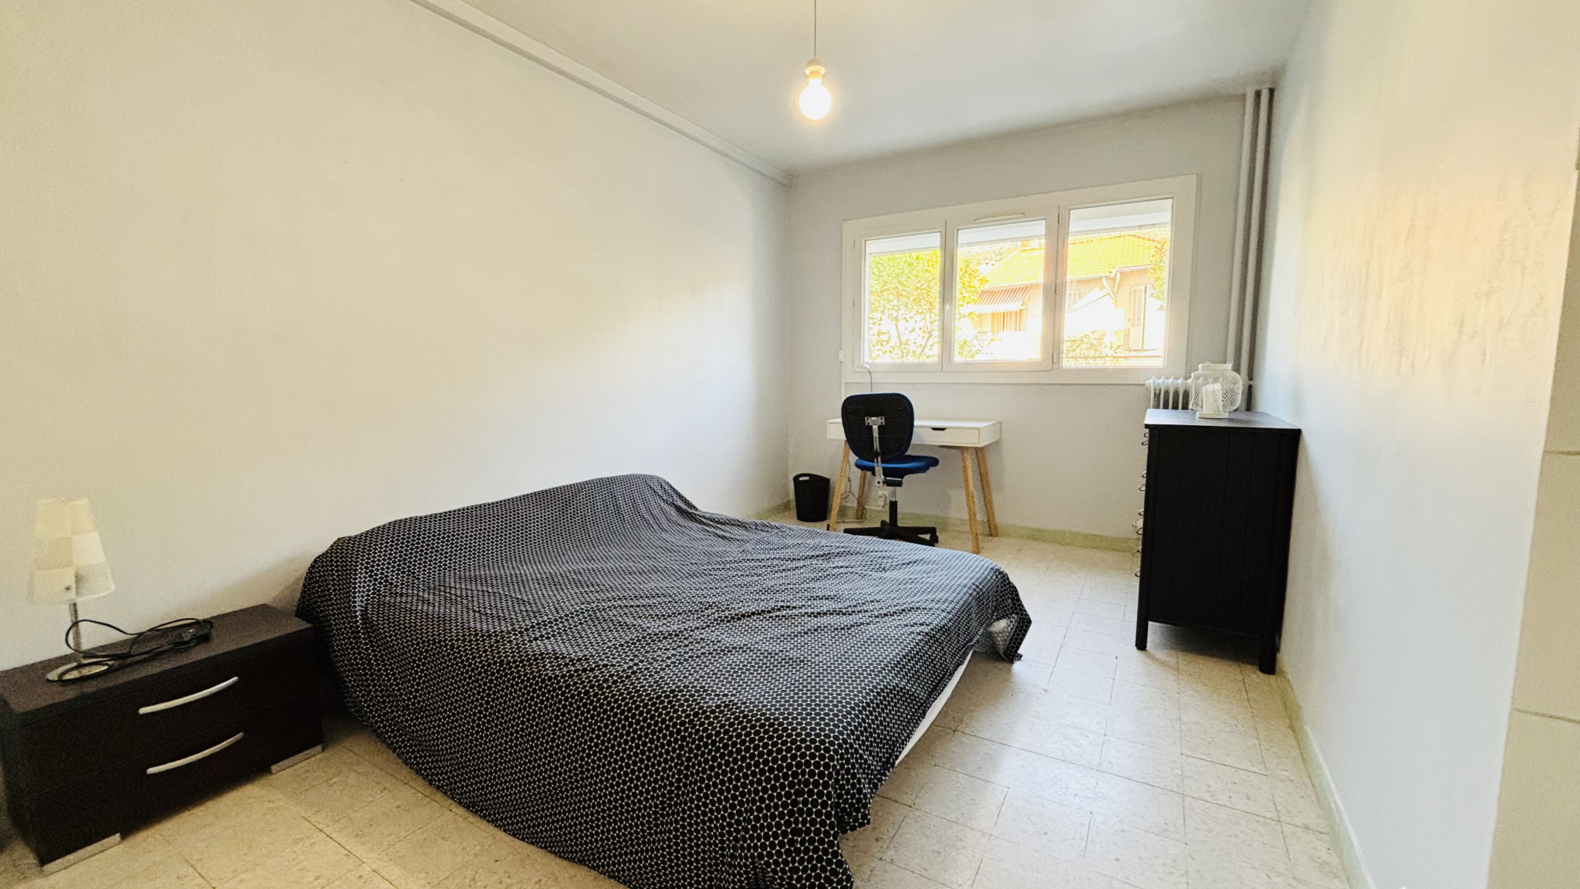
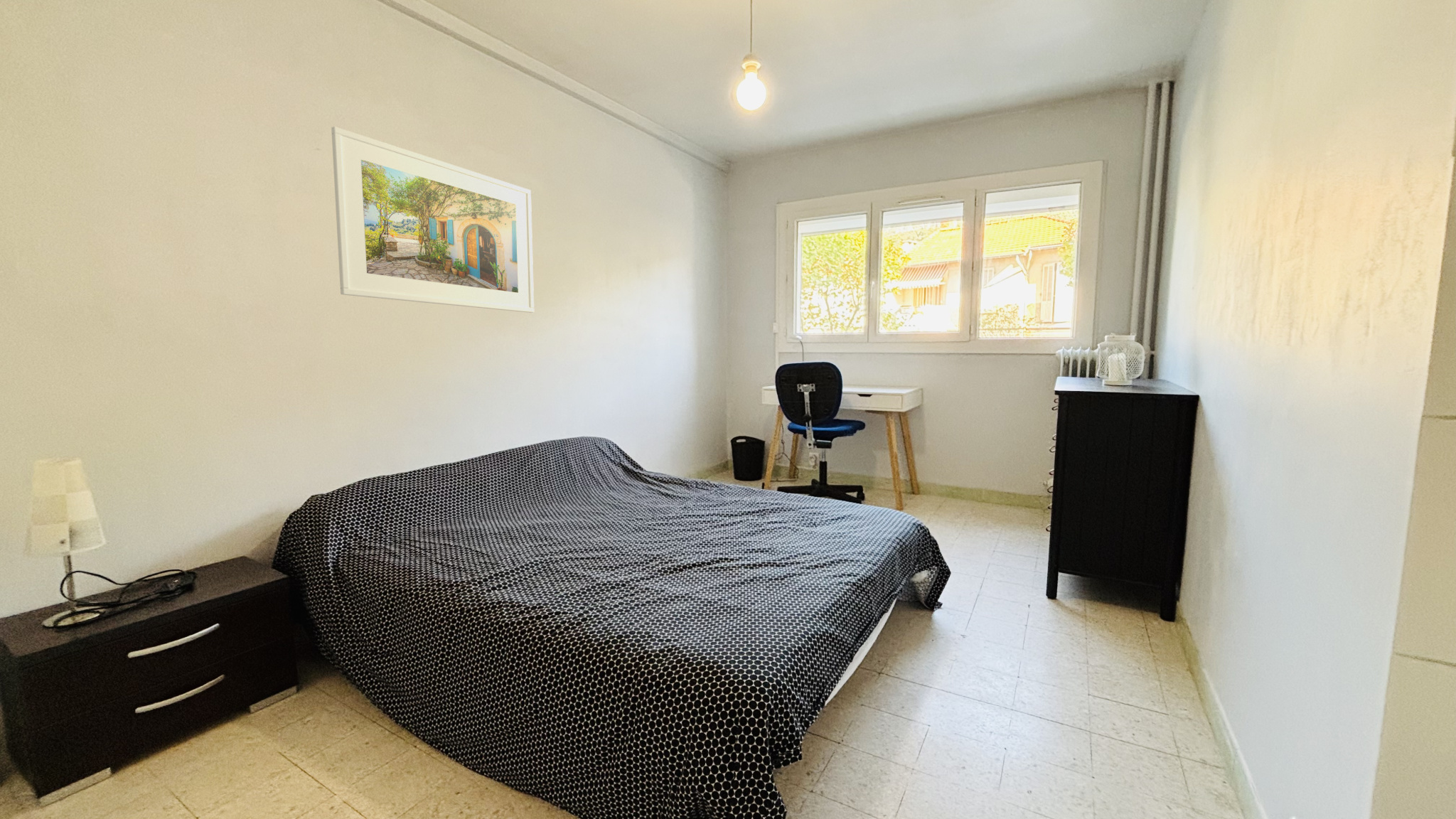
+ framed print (449, 235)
